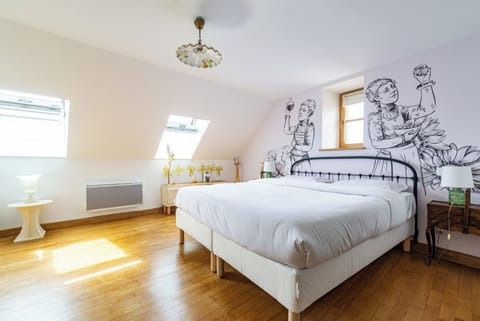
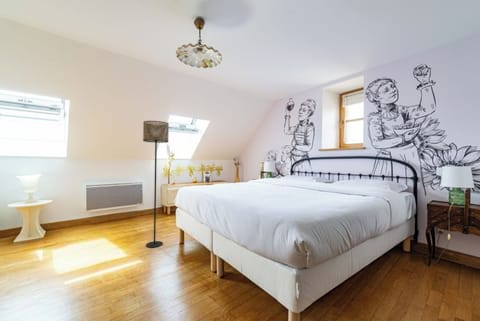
+ floor lamp (155, 183)
